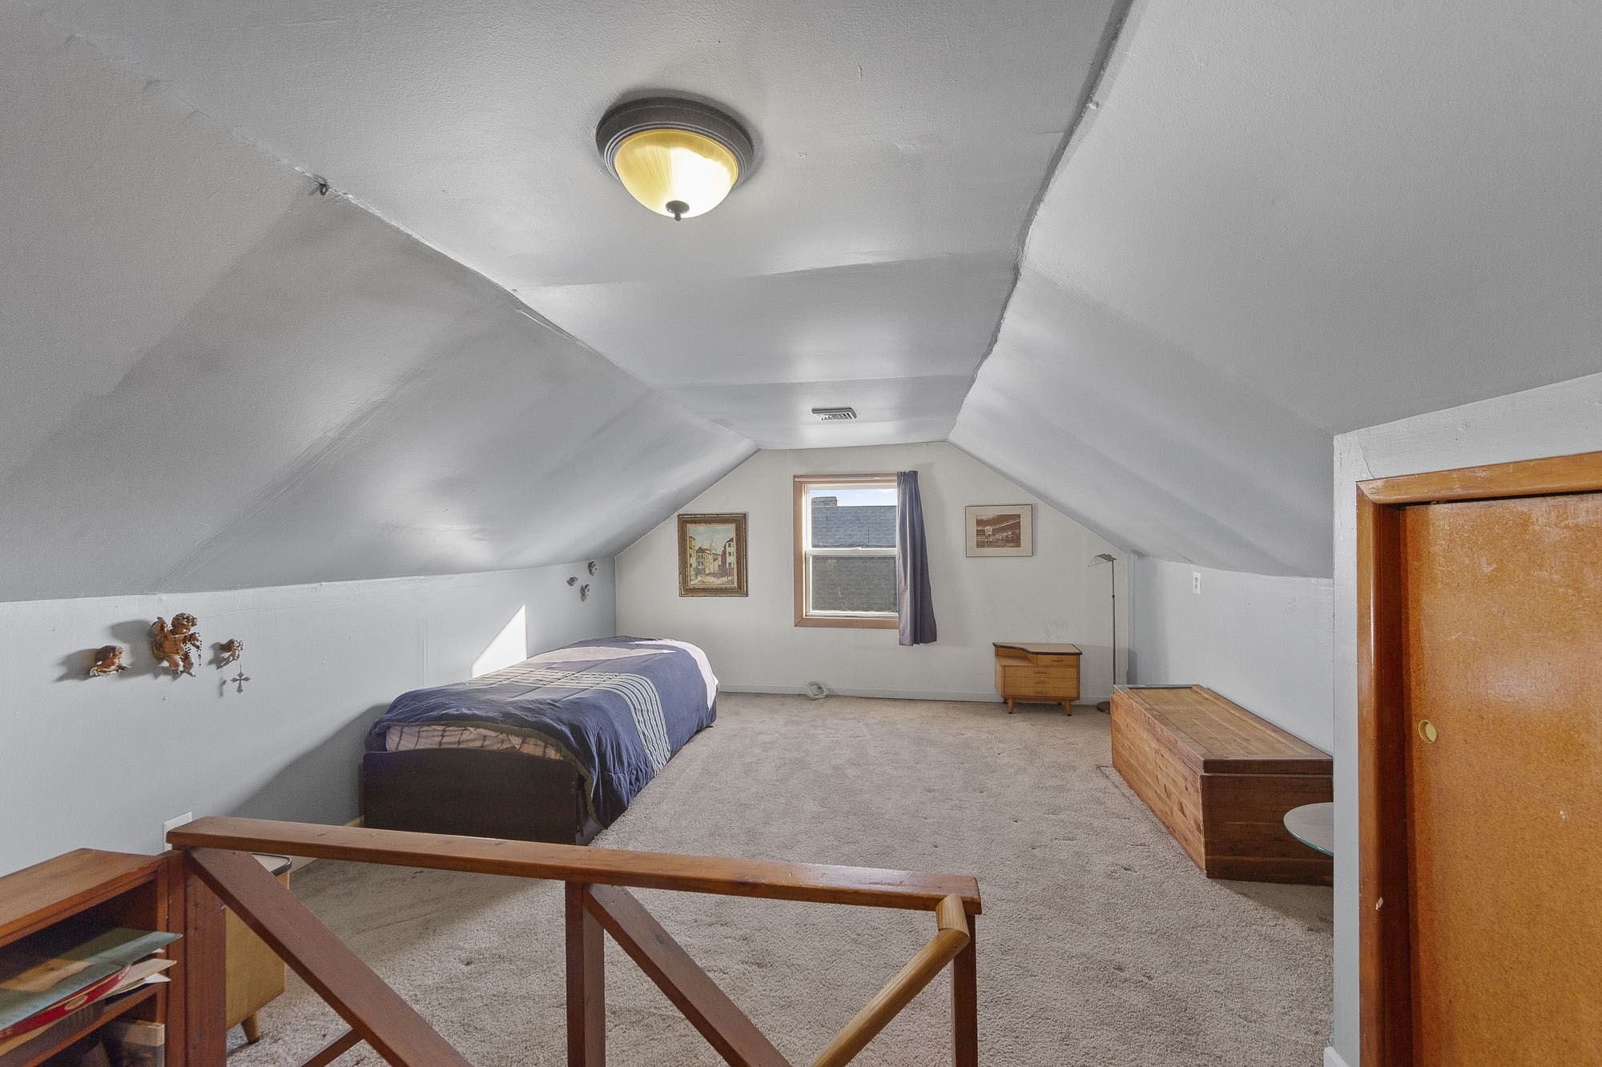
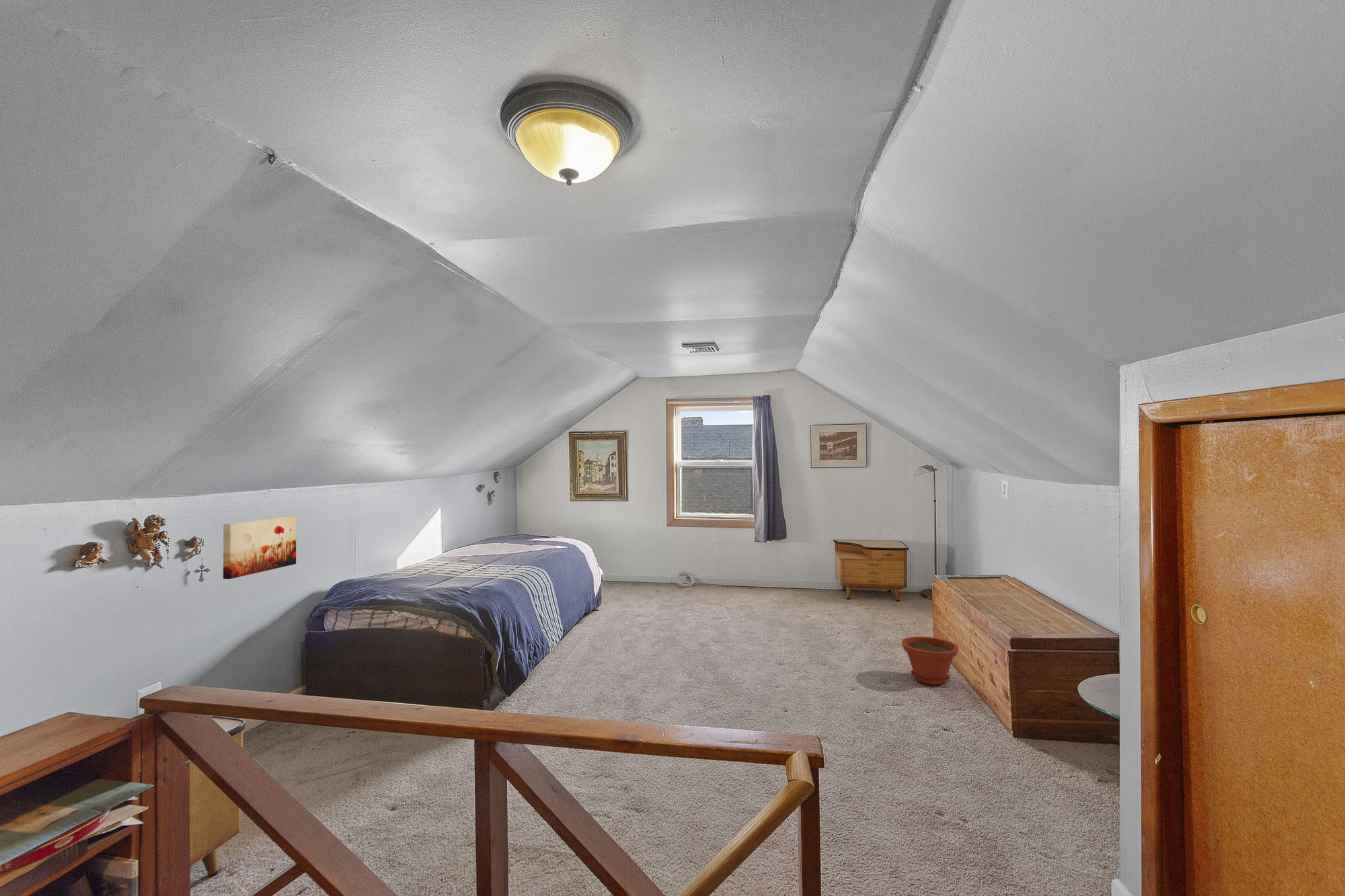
+ wall art (262, 545)
+ plant pot (929, 661)
